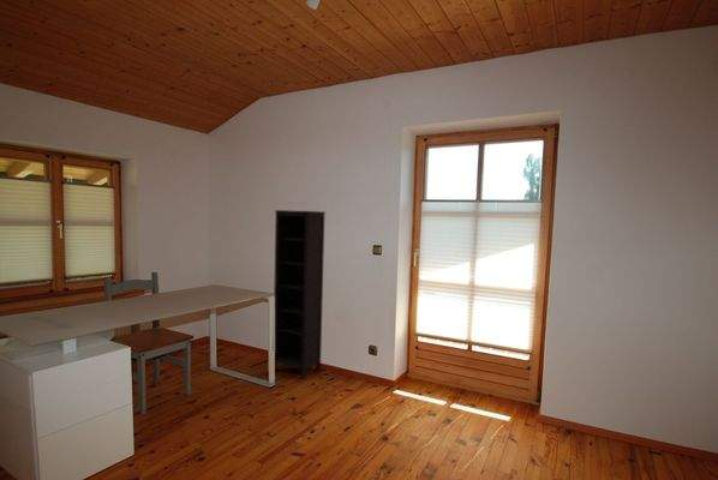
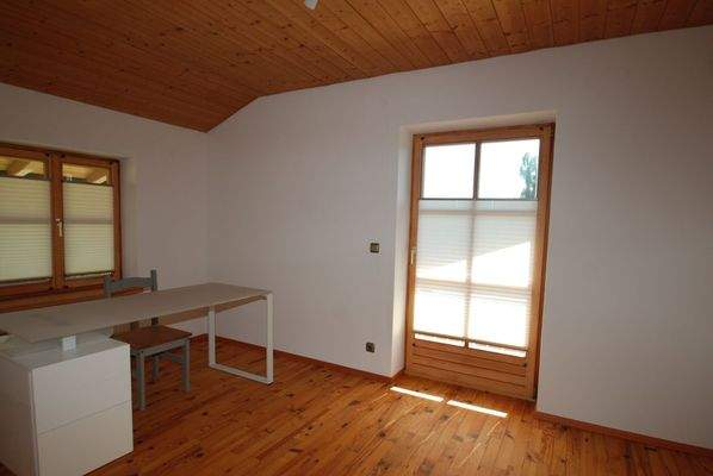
- bookcase (298, 292)
